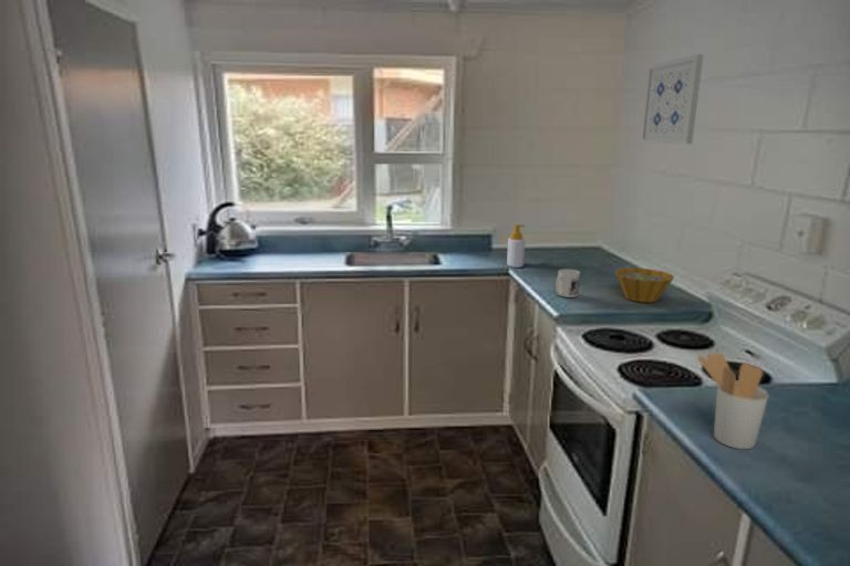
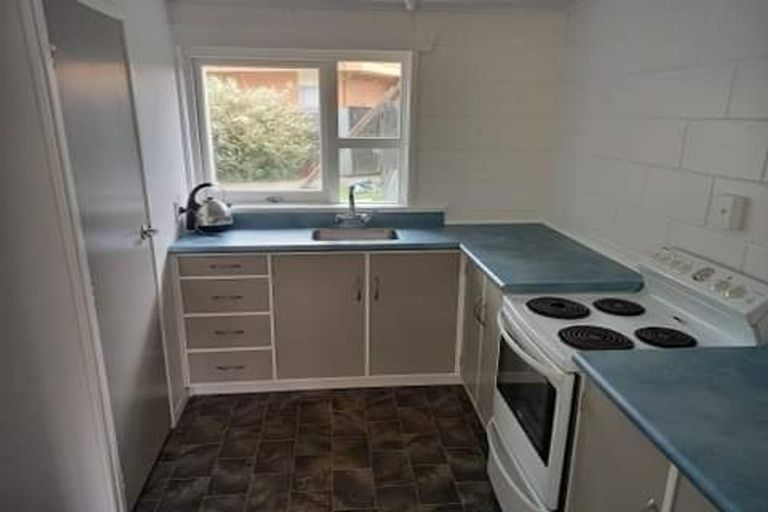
- soap bottle (516, 244)
- bowl (642, 285)
- mug (566, 283)
- utensil holder (728, 397)
- wall art (668, 103)
